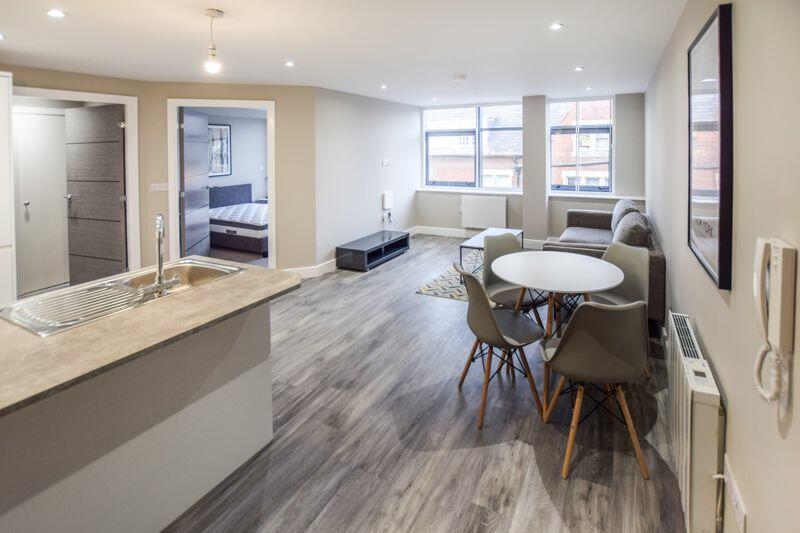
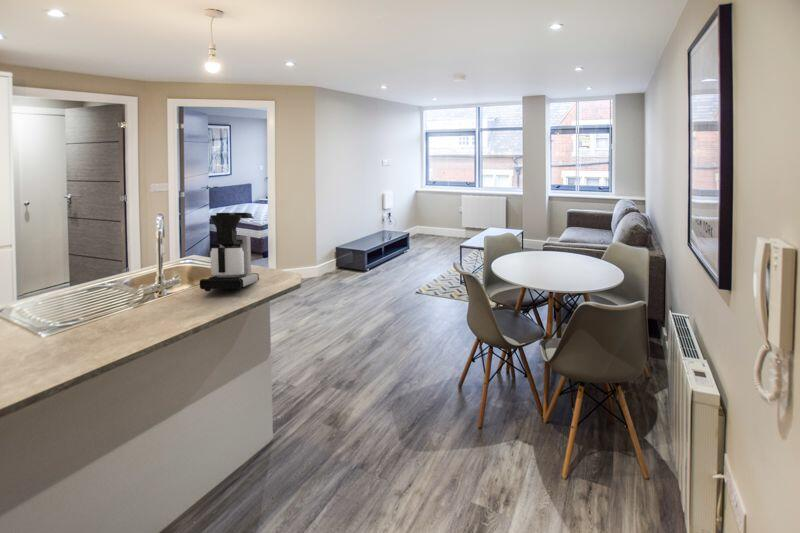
+ coffee maker (230, 250)
